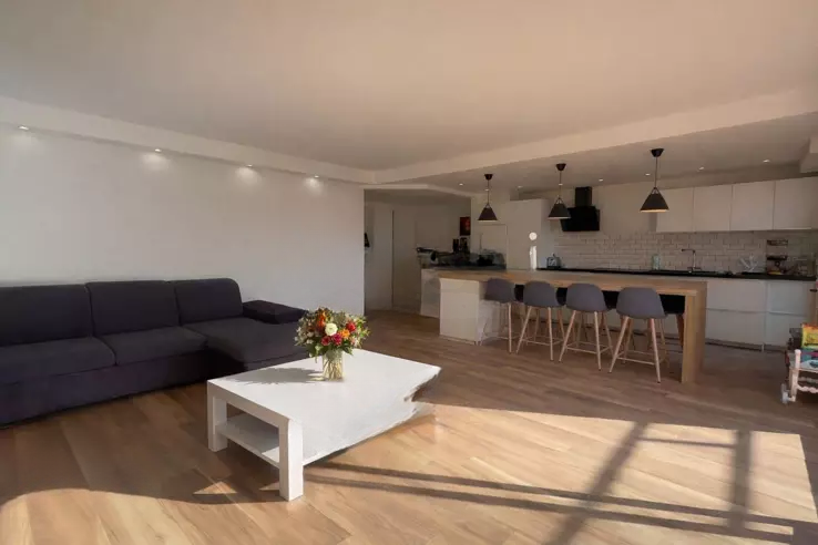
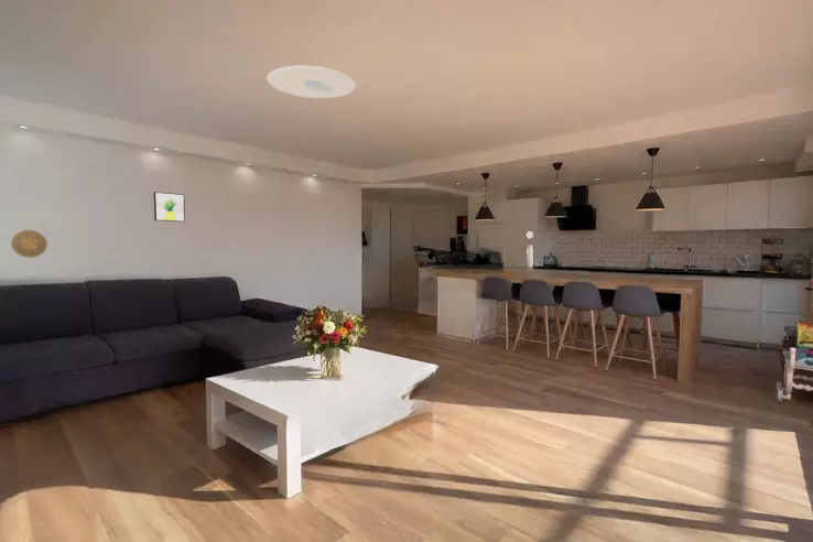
+ ceiling light (312, 78)
+ wall art (170, 207)
+ decorative plate (30, 243)
